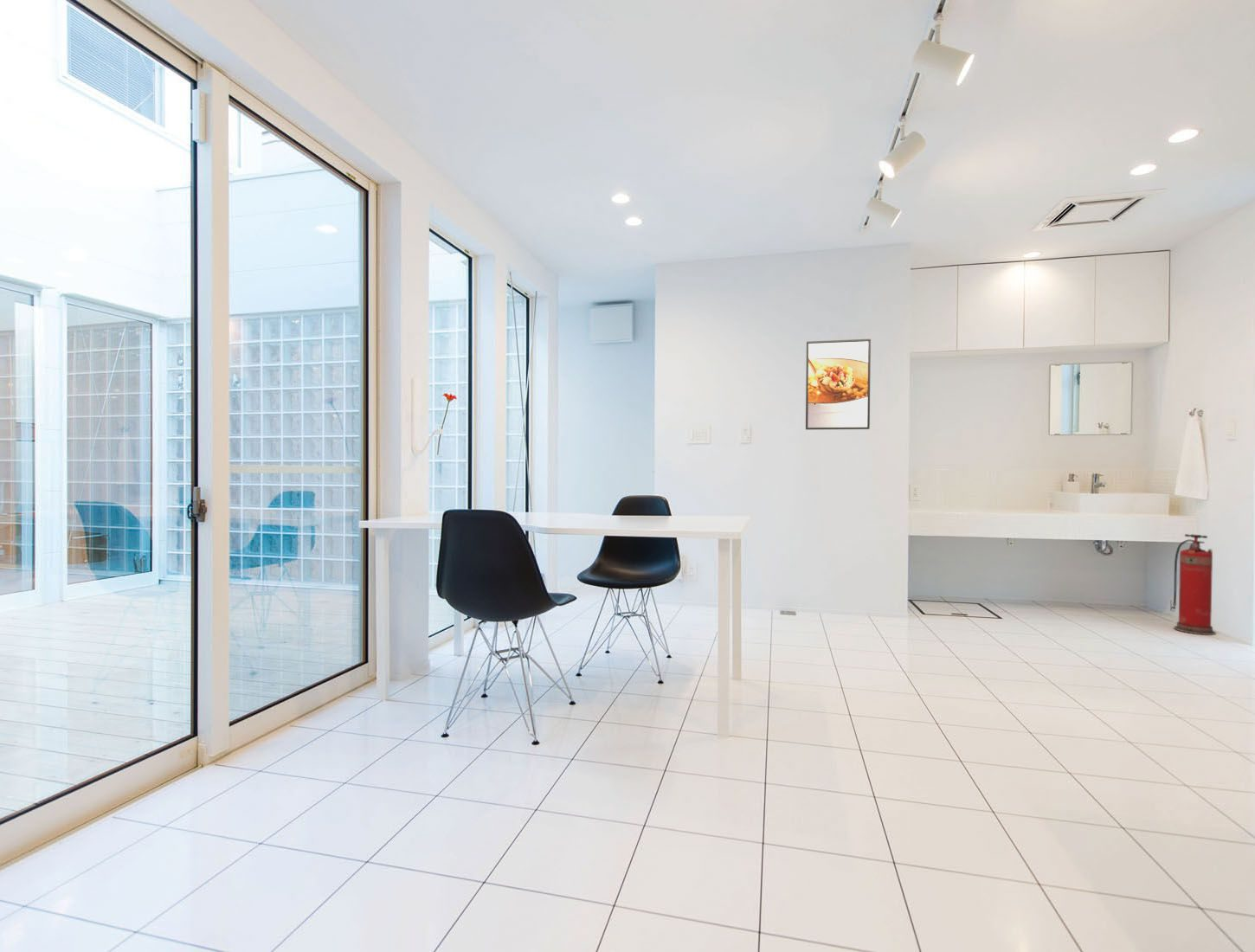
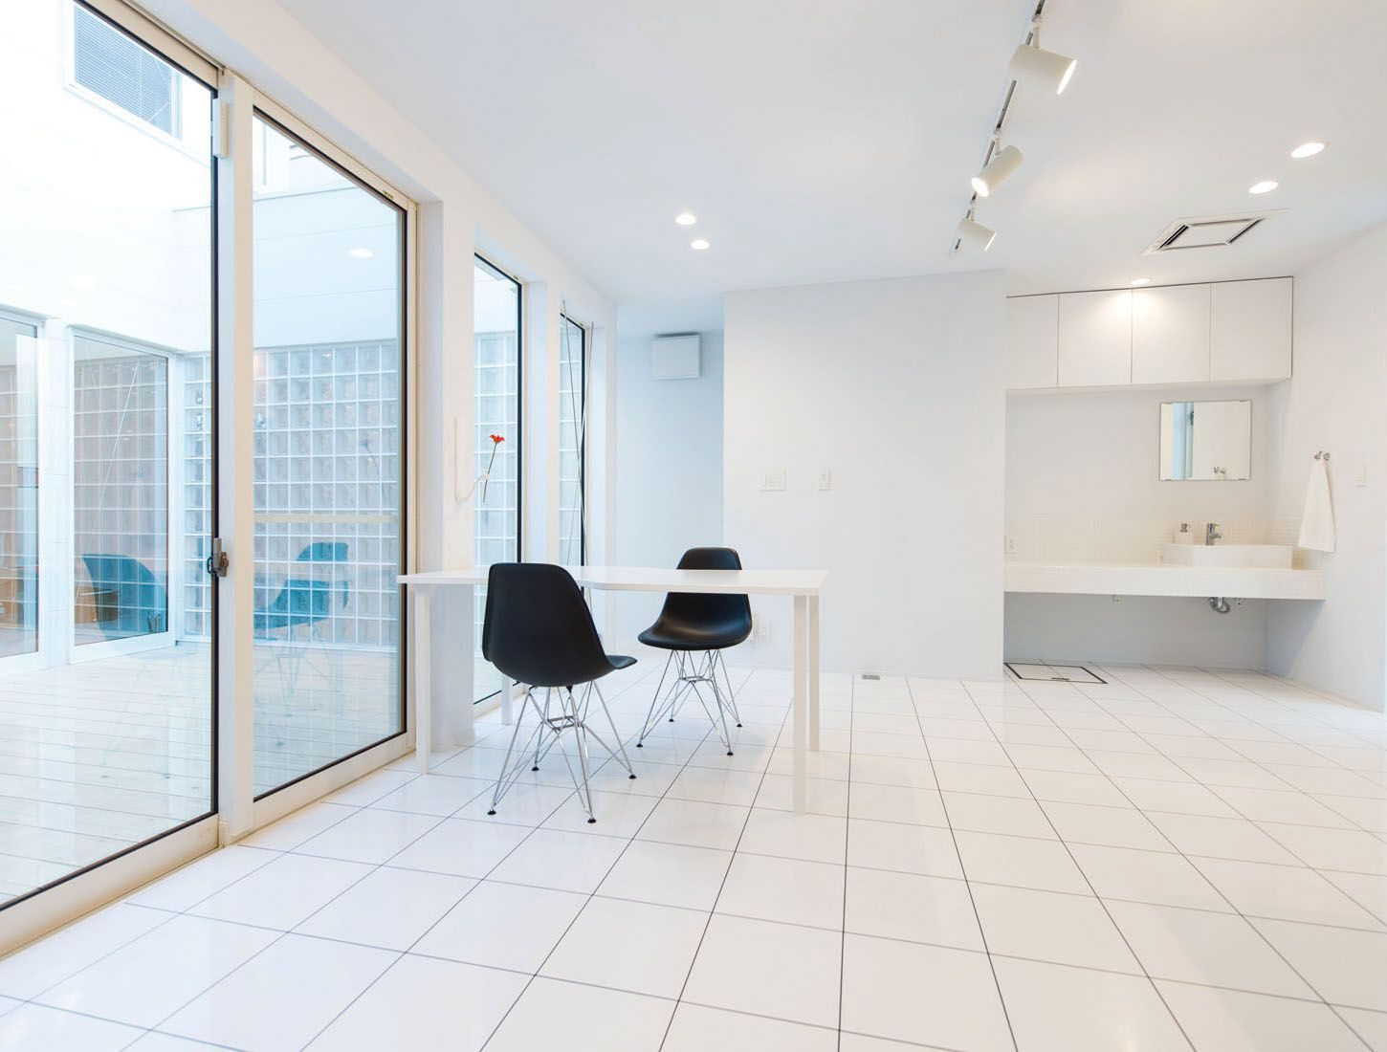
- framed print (837, 384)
- fire extinguisher (1194, 582)
